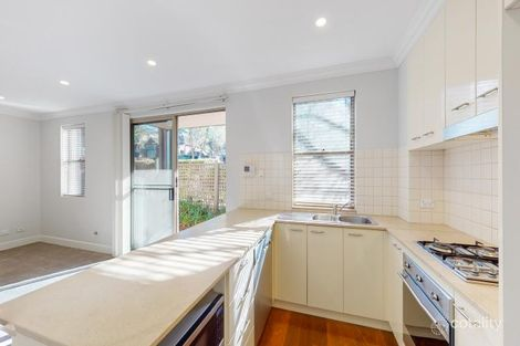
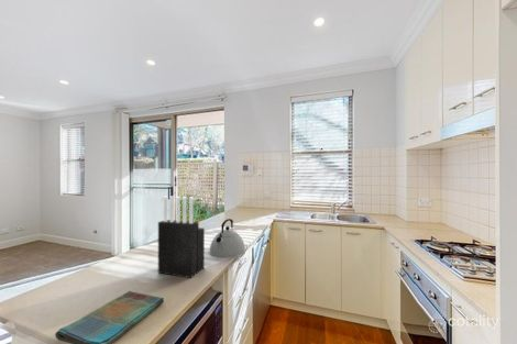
+ knife block (183, 232)
+ dish towel (116, 314)
+ kettle (227, 235)
